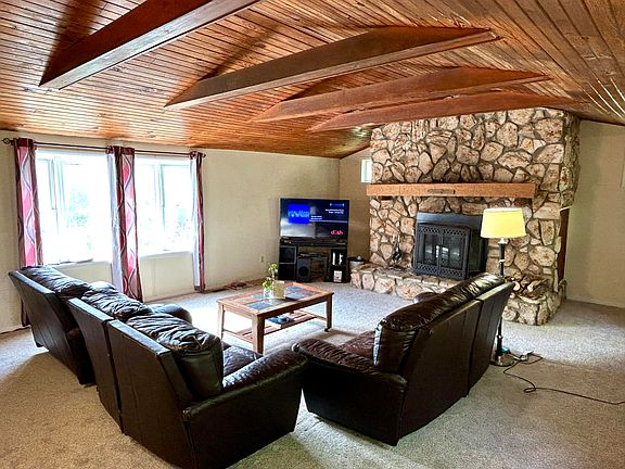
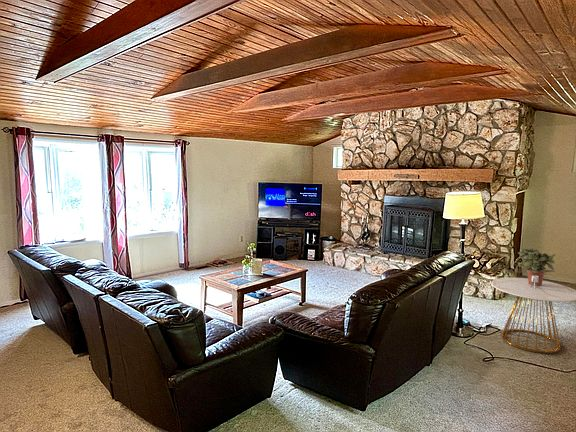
+ side table (530, 308)
+ potted plant (536, 266)
